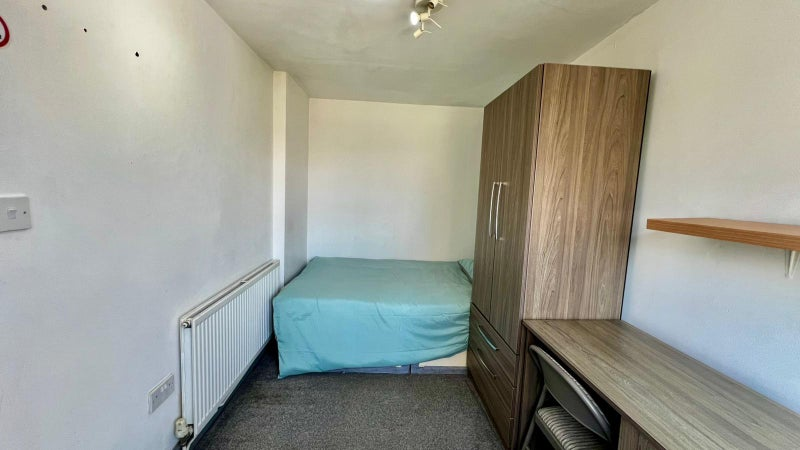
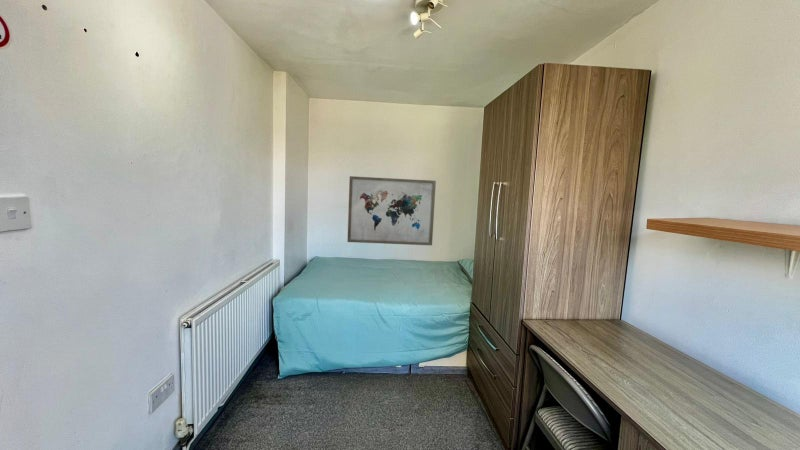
+ wall art (391, 211)
